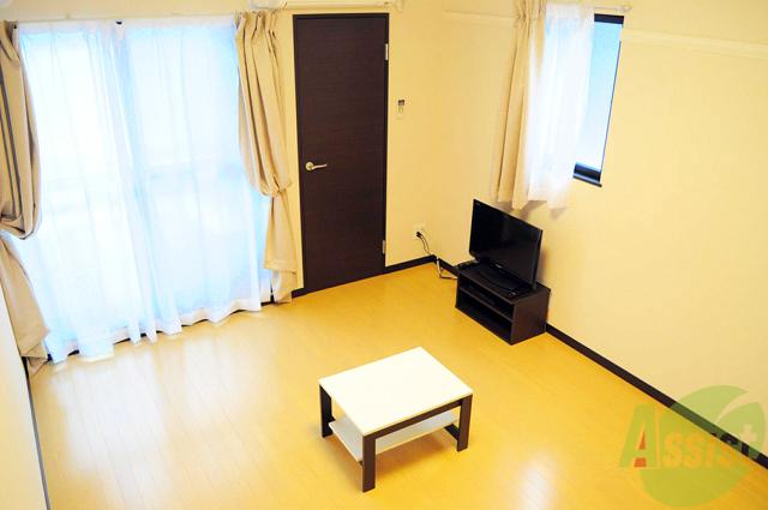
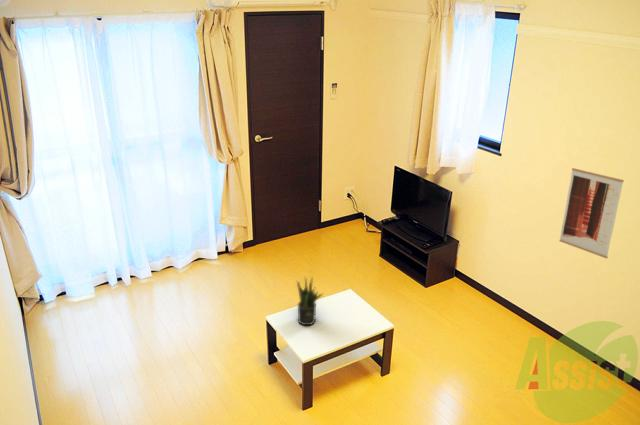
+ wall art (589, 212)
+ potted plant (308, 300)
